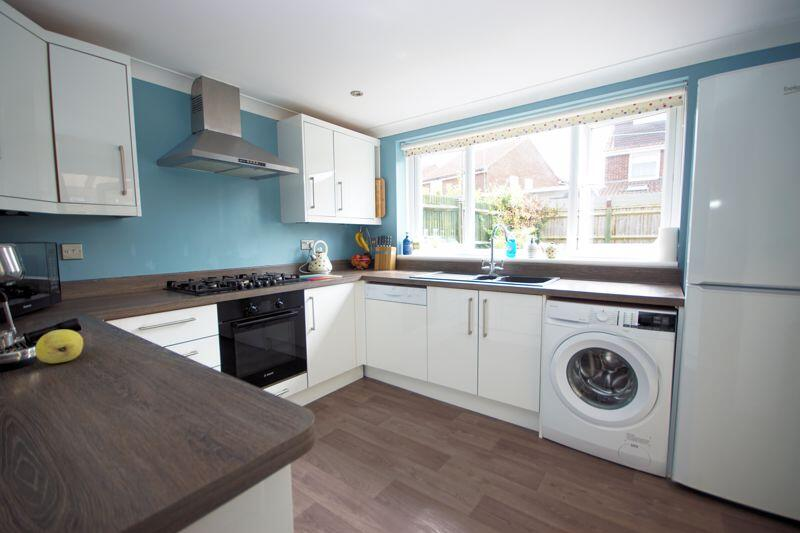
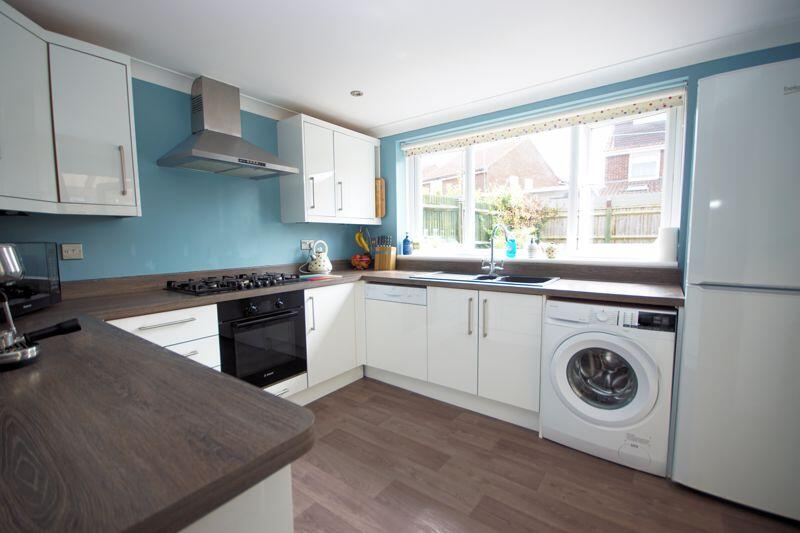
- fruit (60, 346)
